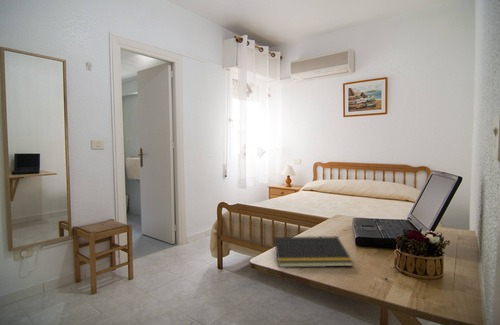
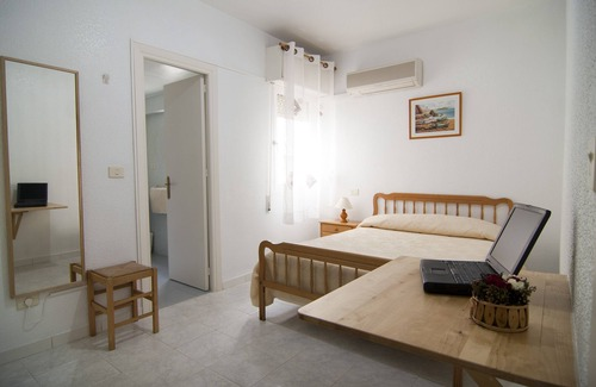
- notepad (310, 250)
